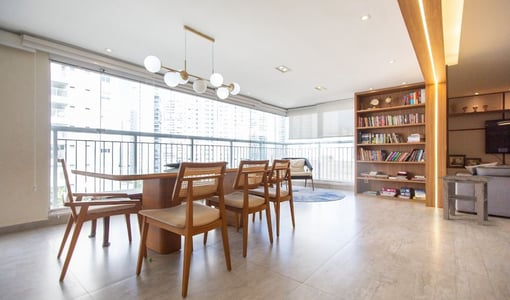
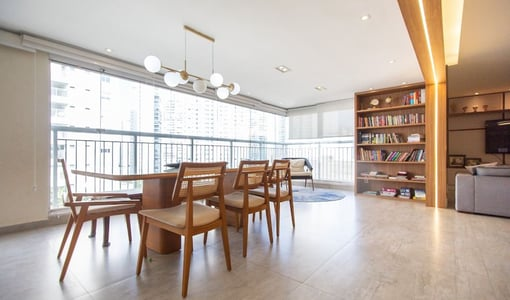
- side table (465, 198)
